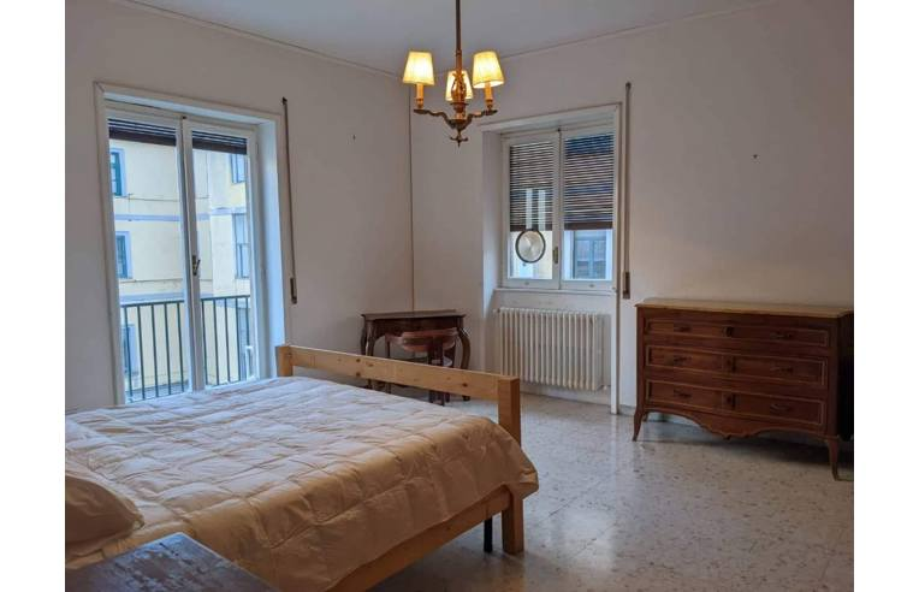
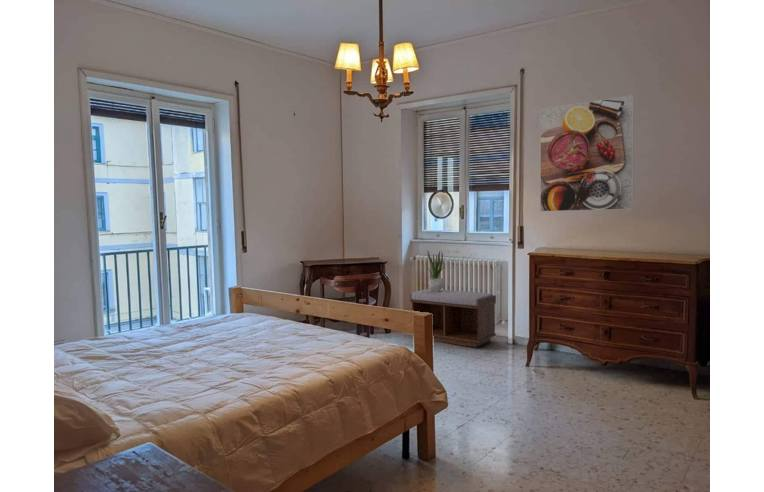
+ bench (452, 315)
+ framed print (584, 156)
+ potted plant (436, 270)
